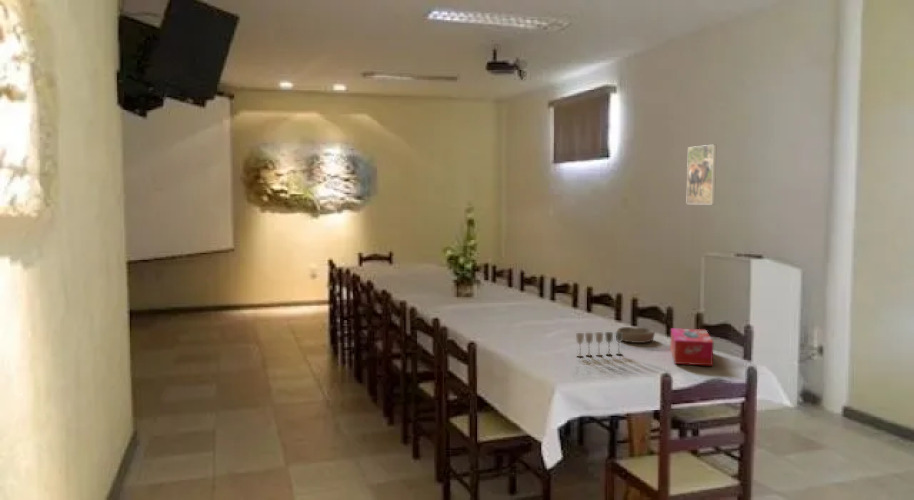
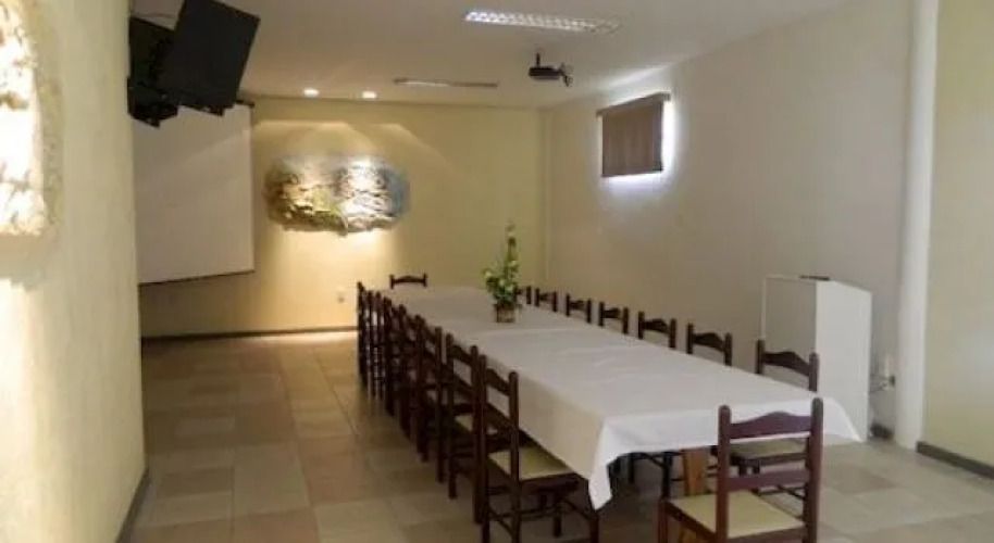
- bowl (635, 334)
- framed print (701, 175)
- tissue box (690, 346)
- wine glass (599, 344)
